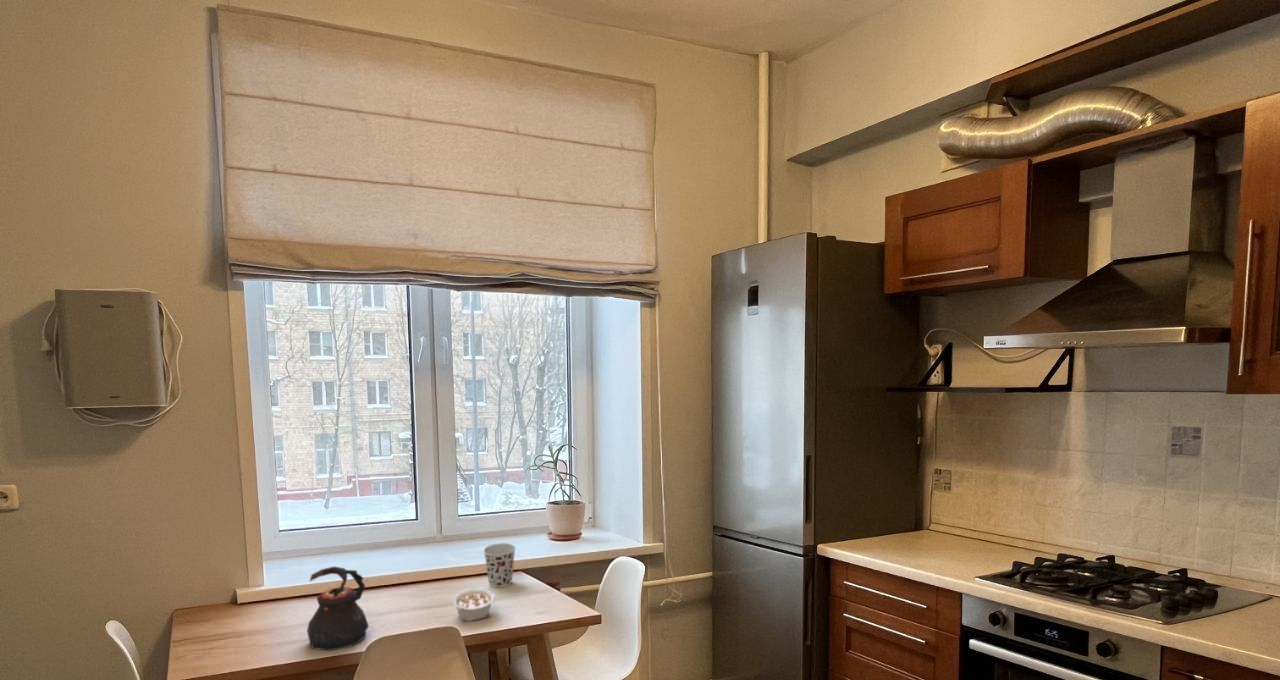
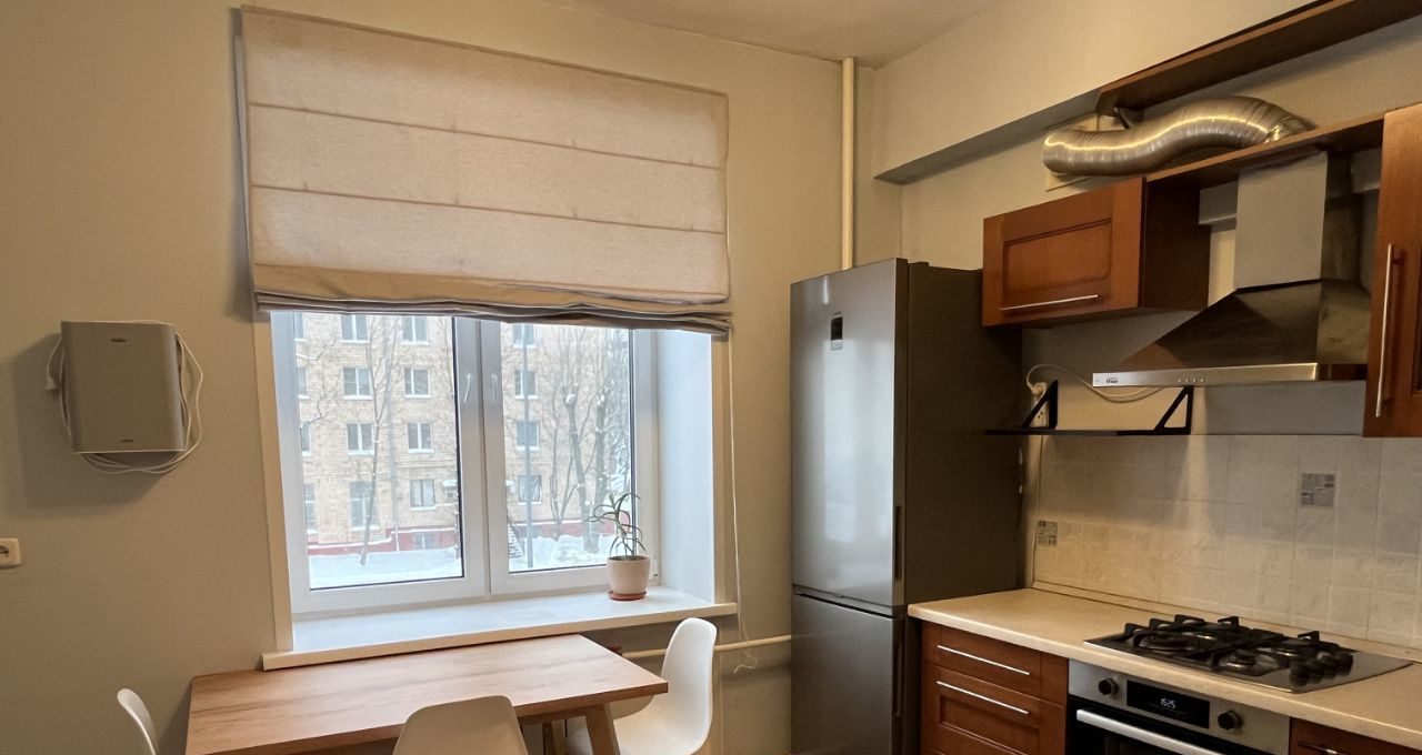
- teapot (338, 602)
- cup (500, 566)
- legume (474, 605)
